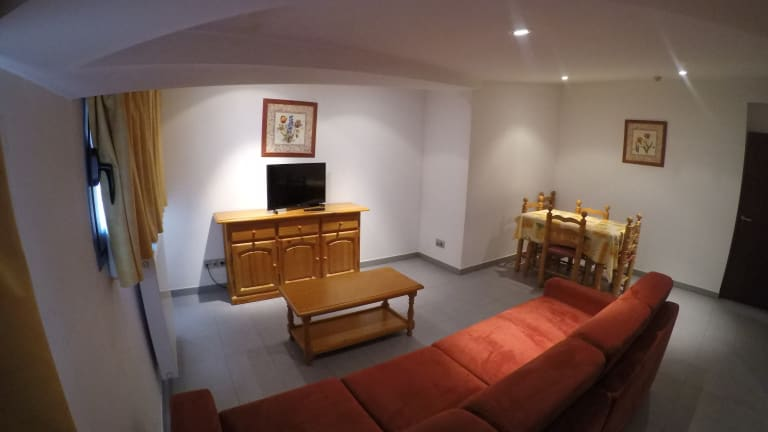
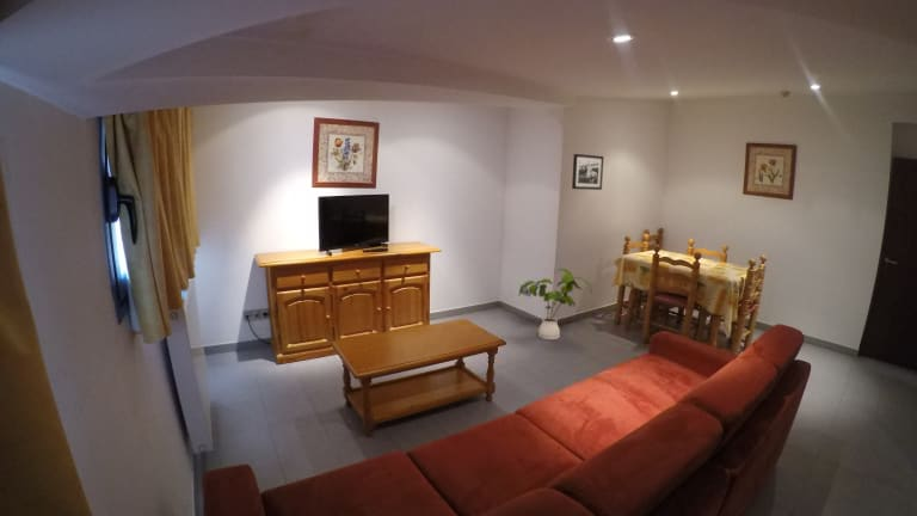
+ house plant (560, 303)
+ picture frame (587, 172)
